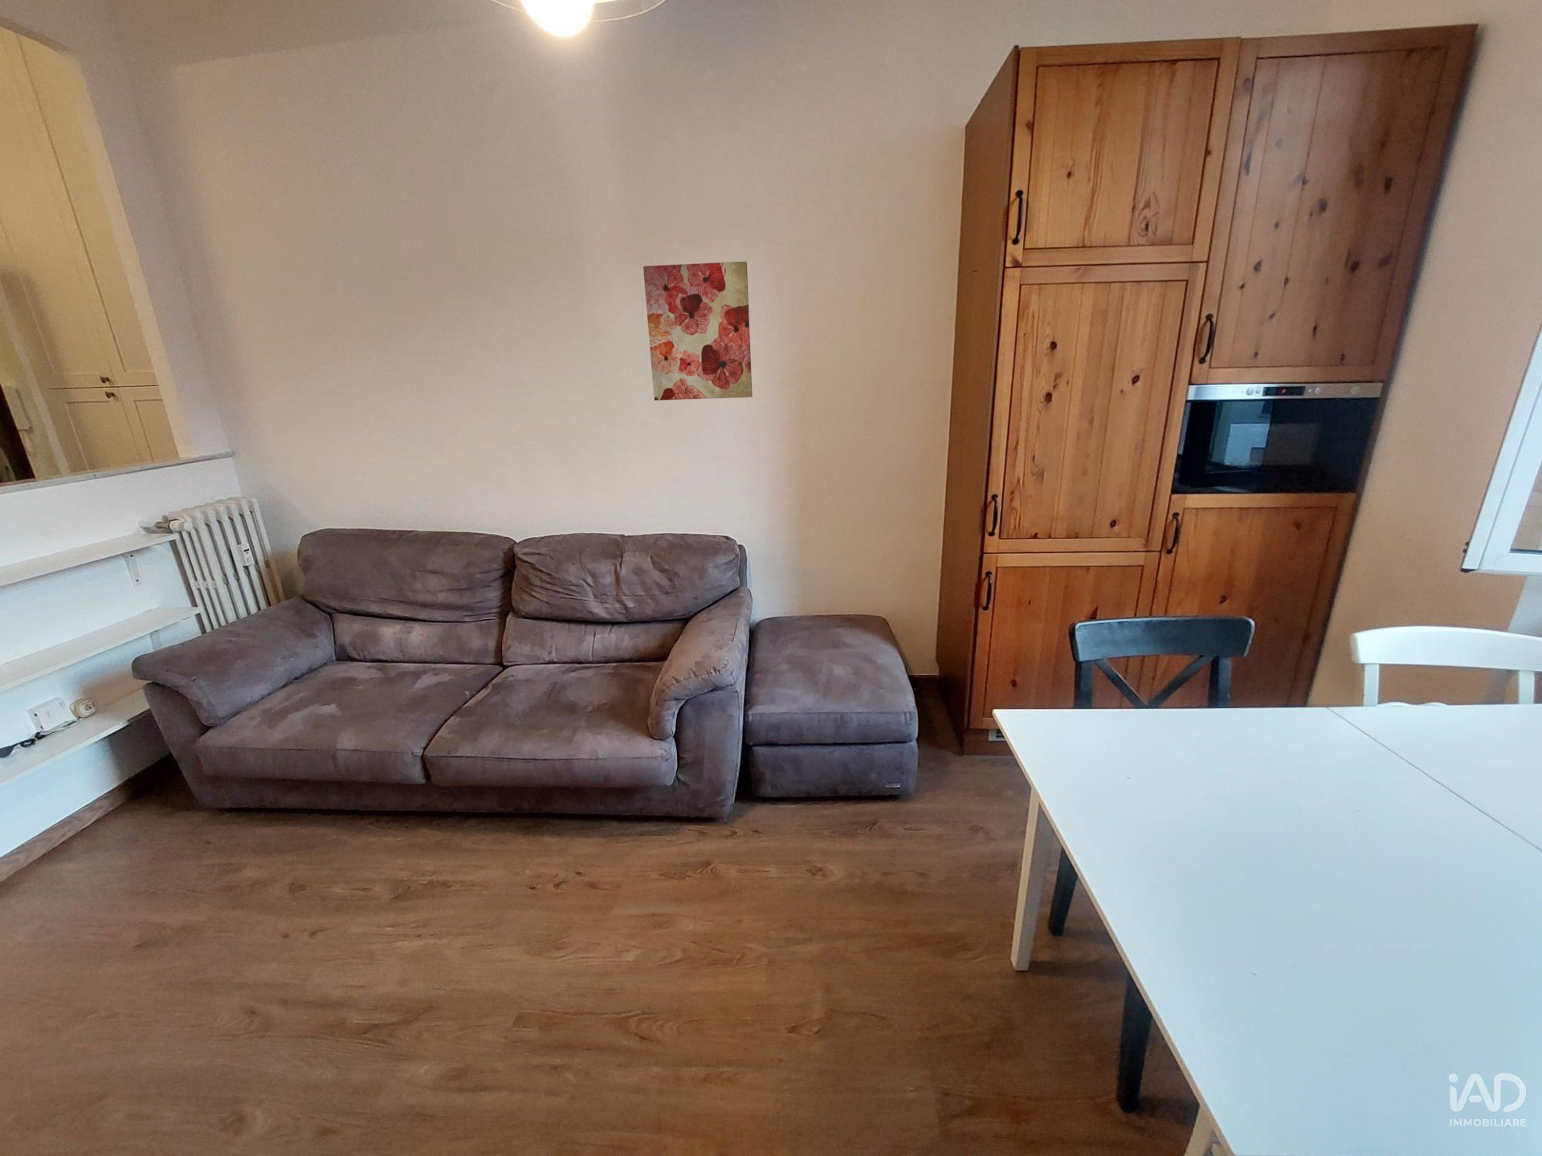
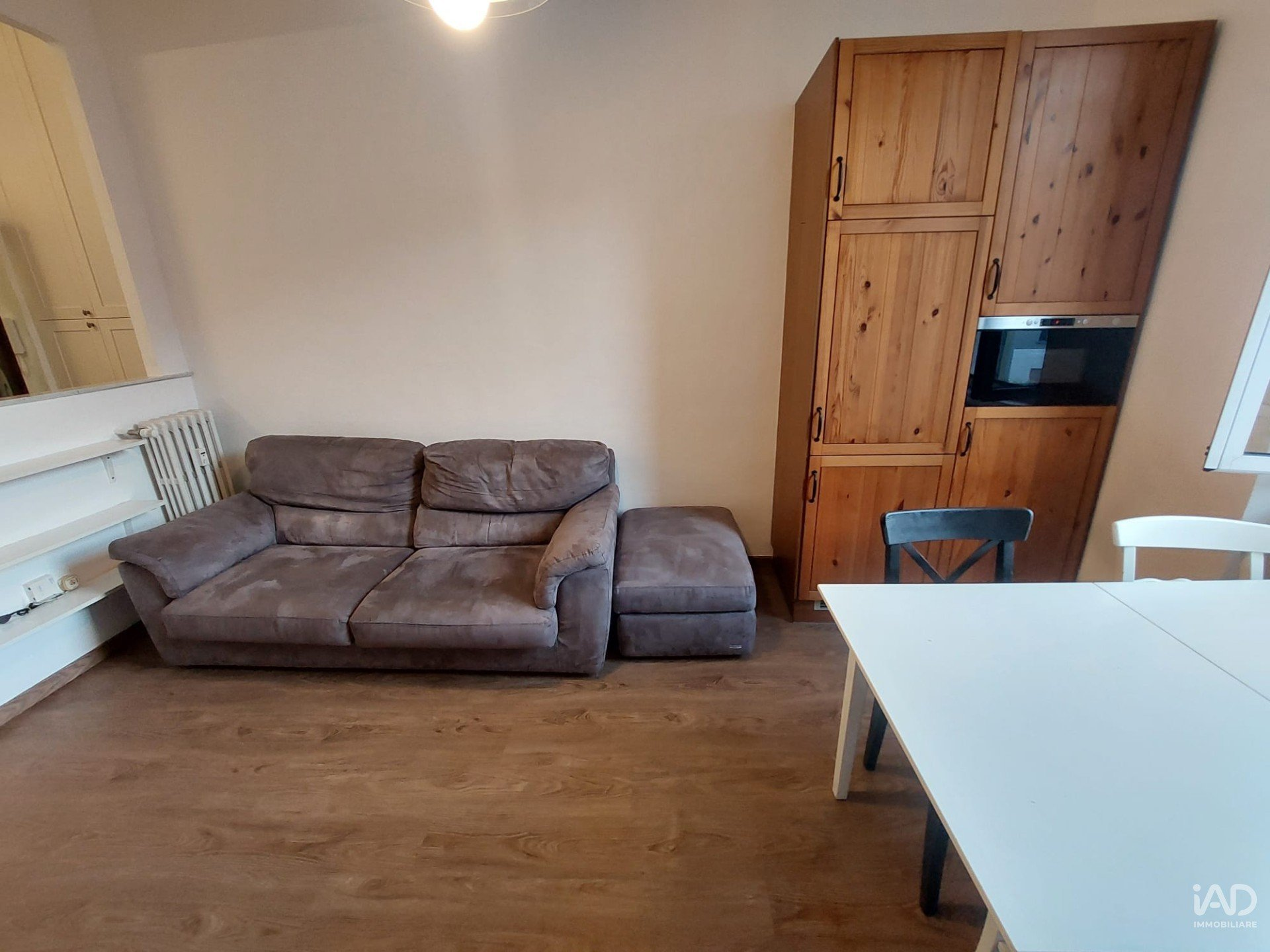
- wall art (698, 333)
